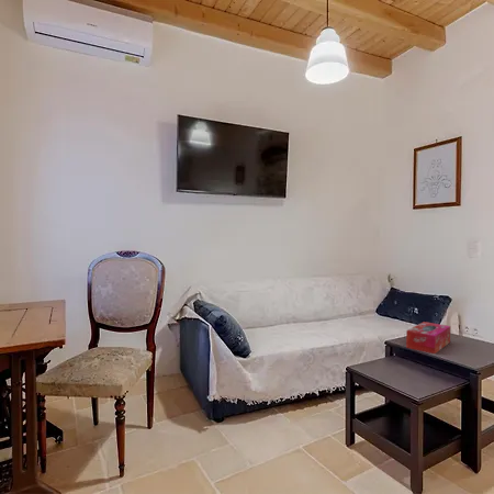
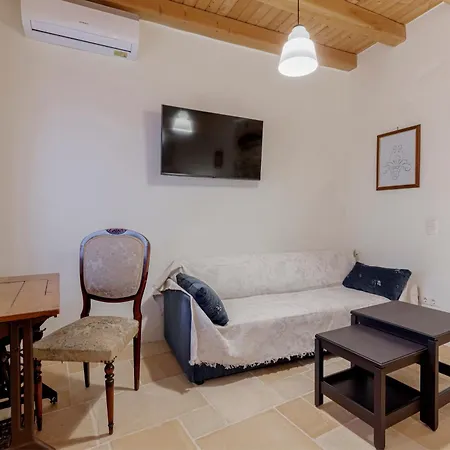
- tissue box (428, 336)
